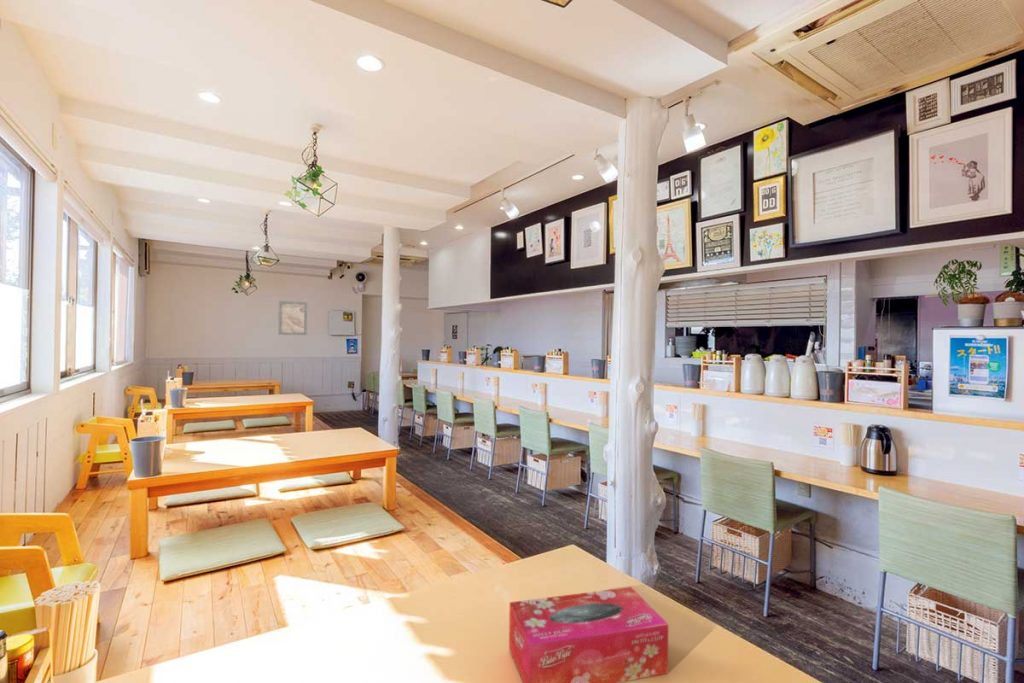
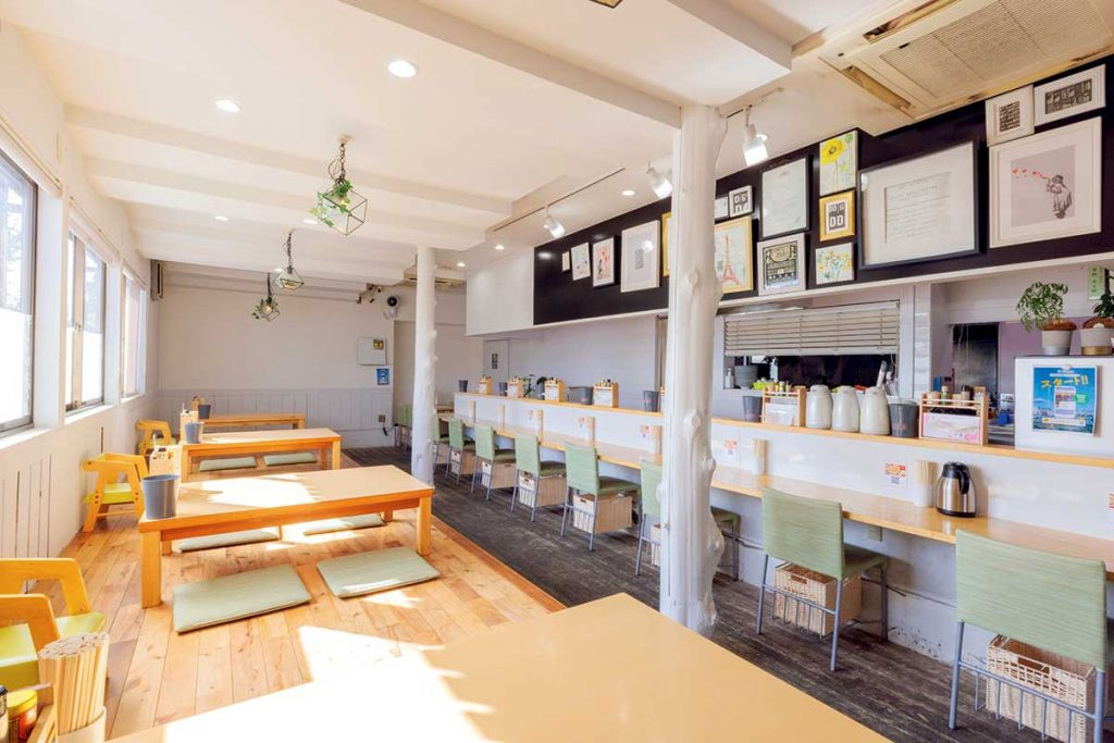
- wall art (292, 318)
- tissue box (585, 636)
